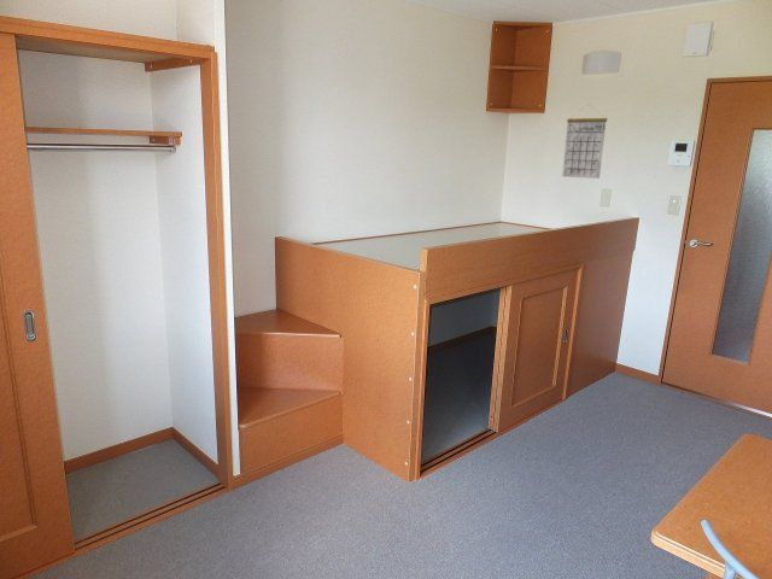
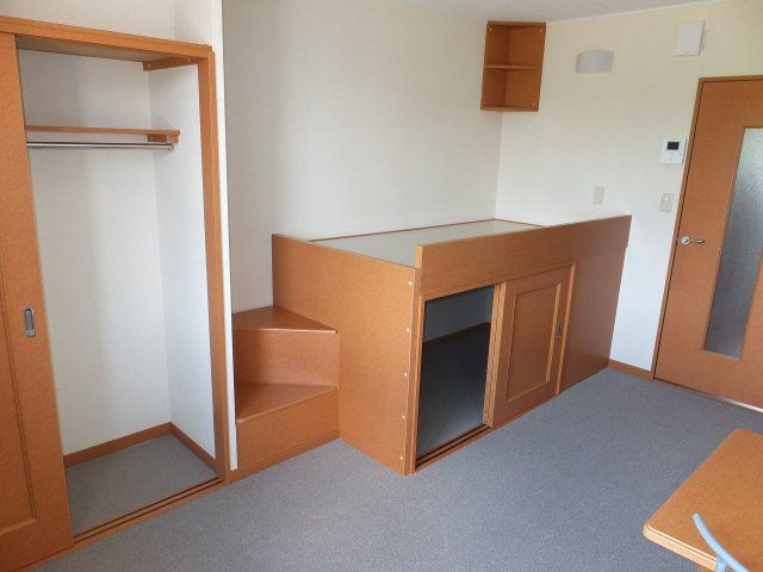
- calendar (584, 141)
